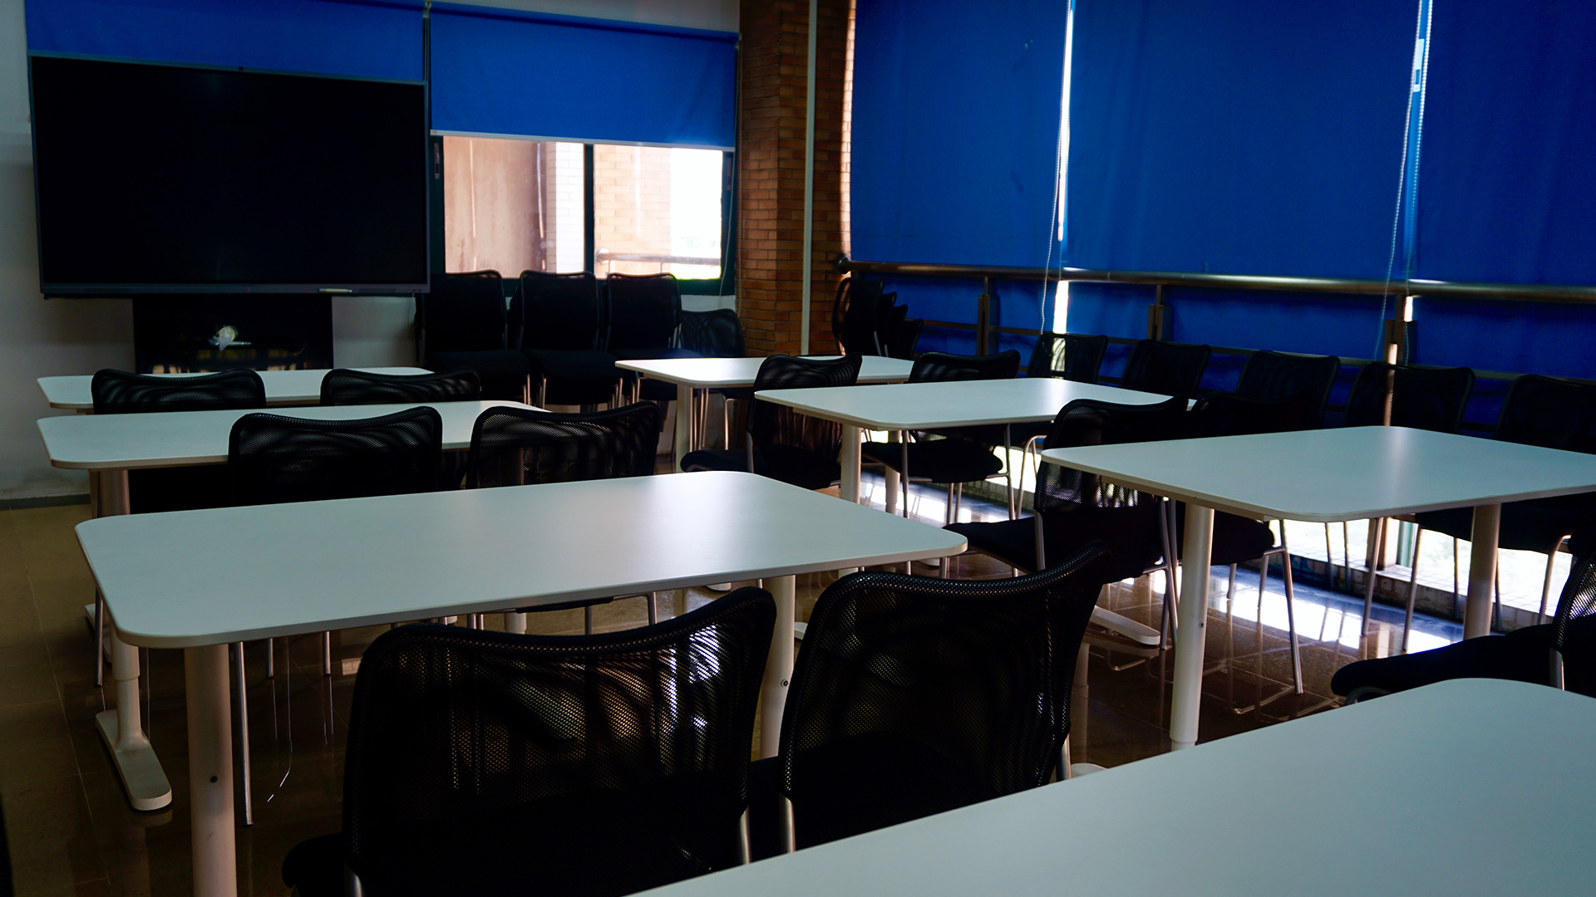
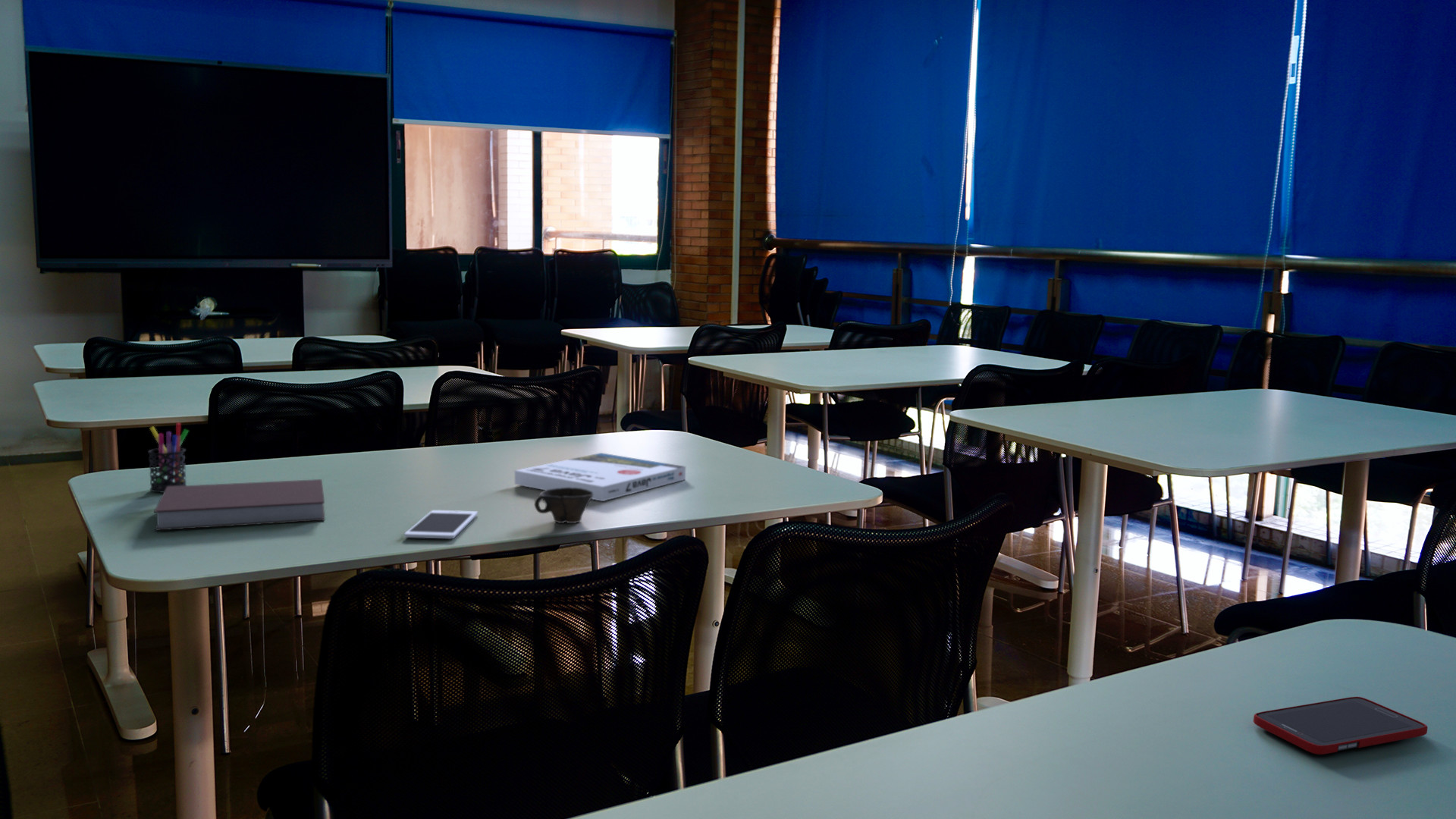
+ cell phone (442, 523)
+ pen holder (171, 455)
+ cup (563, 506)
+ cell phone (1339, 724)
+ book (601, 475)
+ notebook (244, 503)
